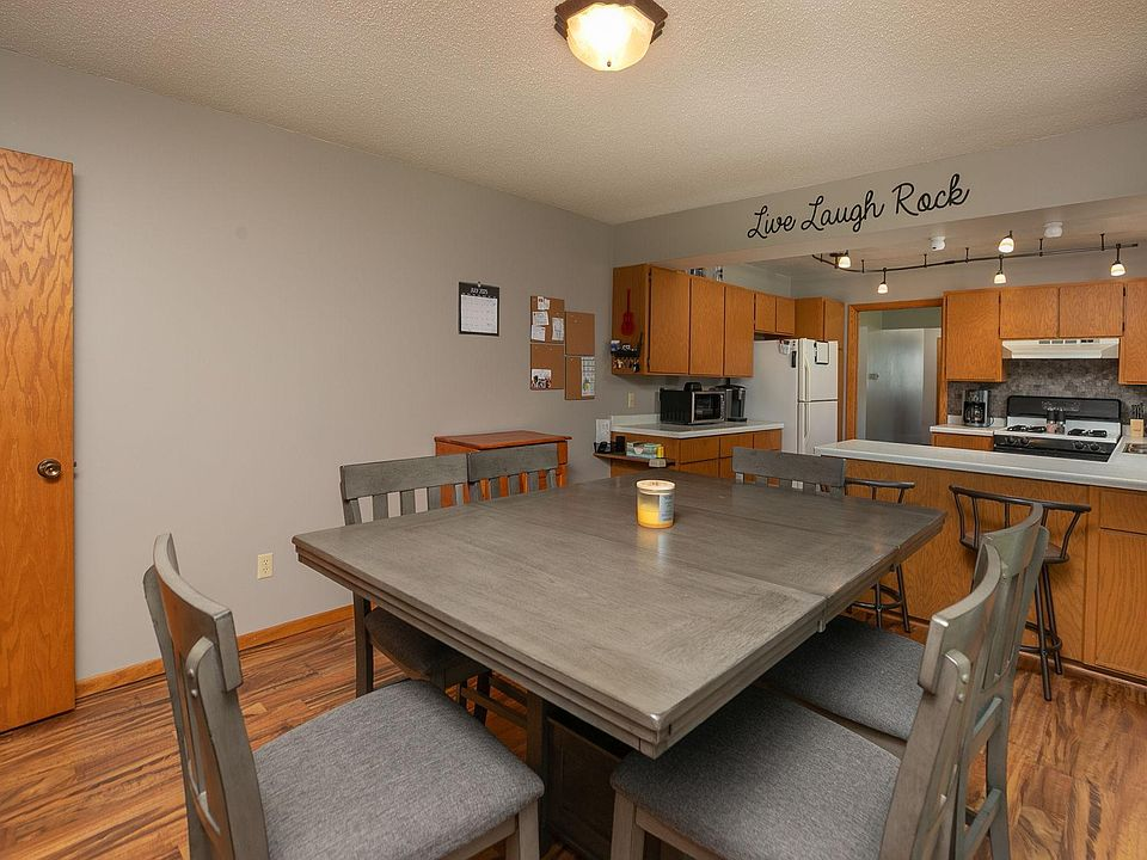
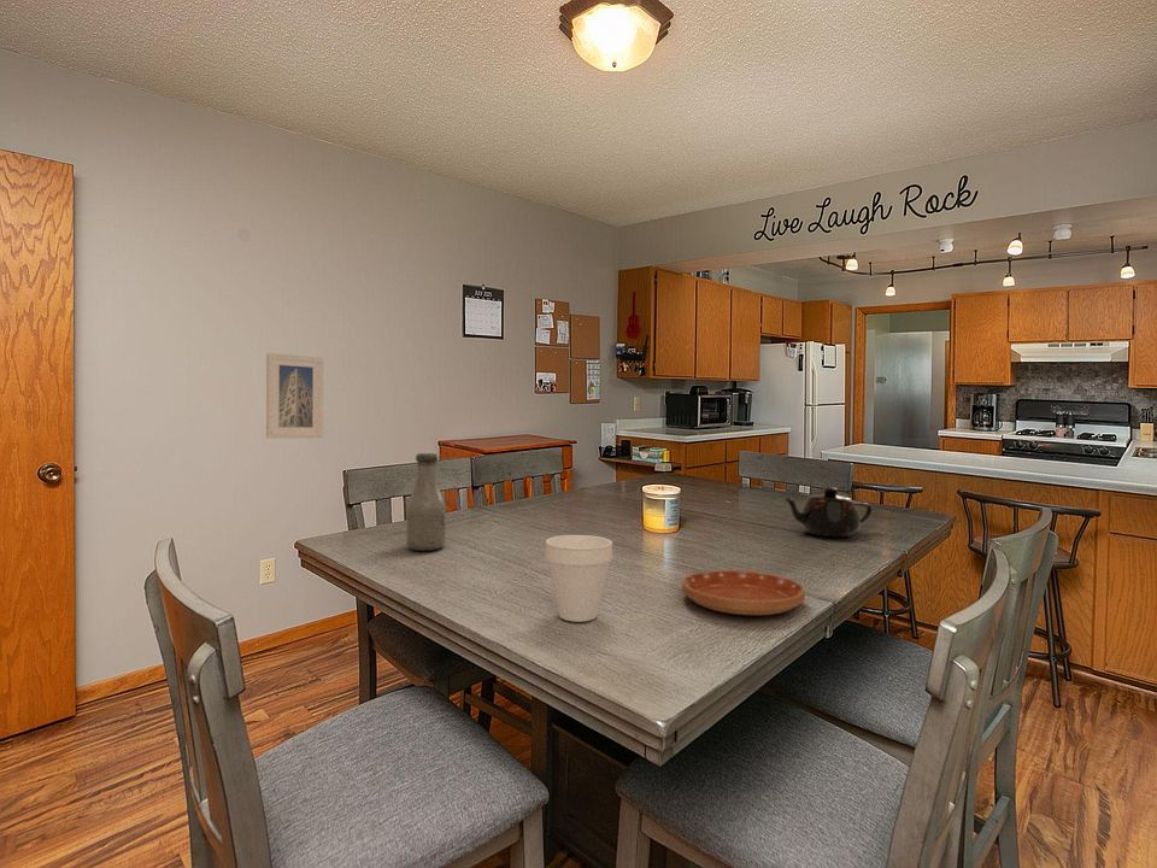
+ bottle (425, 500)
+ teapot (827, 510)
+ cup (577, 577)
+ saucer (741, 592)
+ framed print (295, 397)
